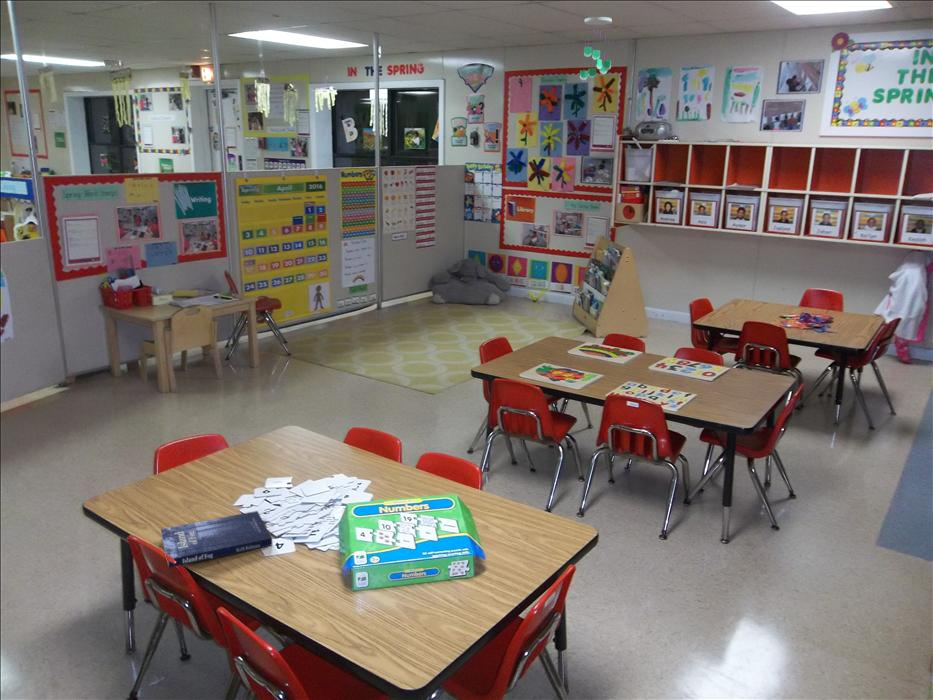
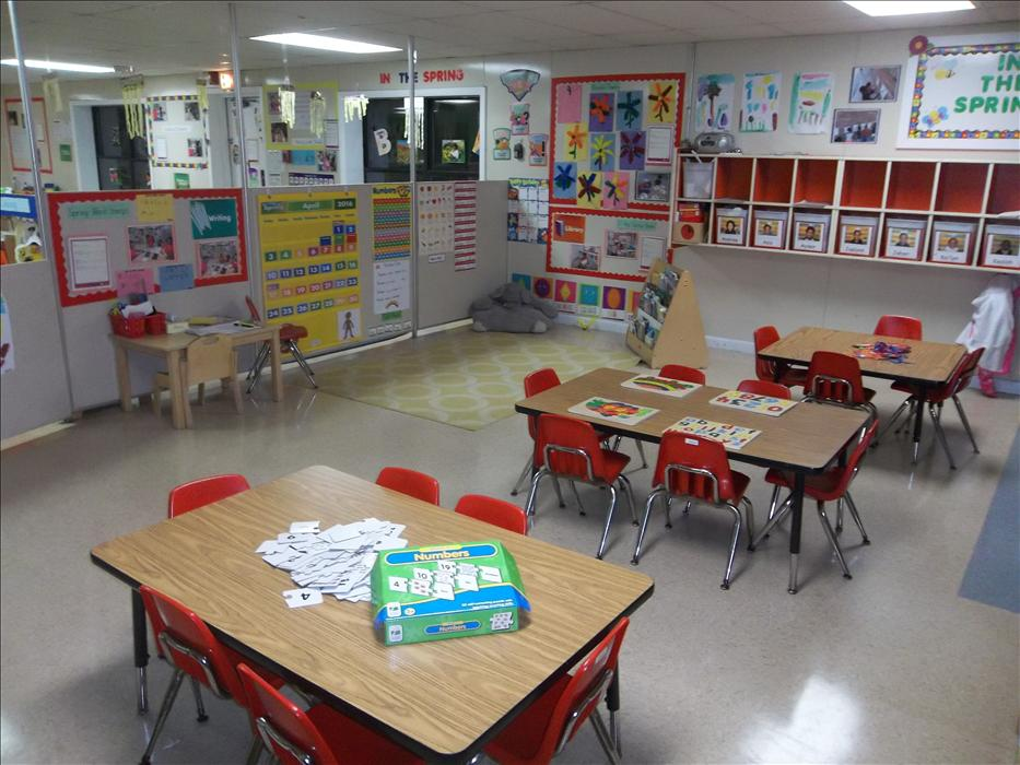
- book (216, 537)
- ceiling mobile (596, 49)
